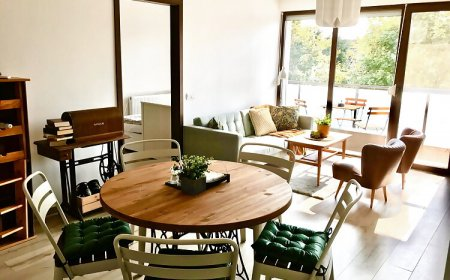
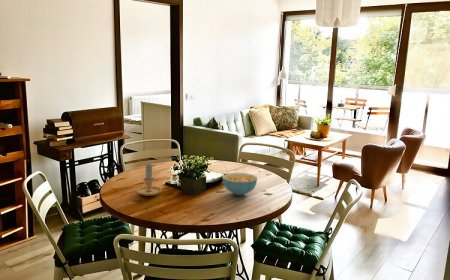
+ candle (148, 177)
+ cereal bowl (239, 185)
